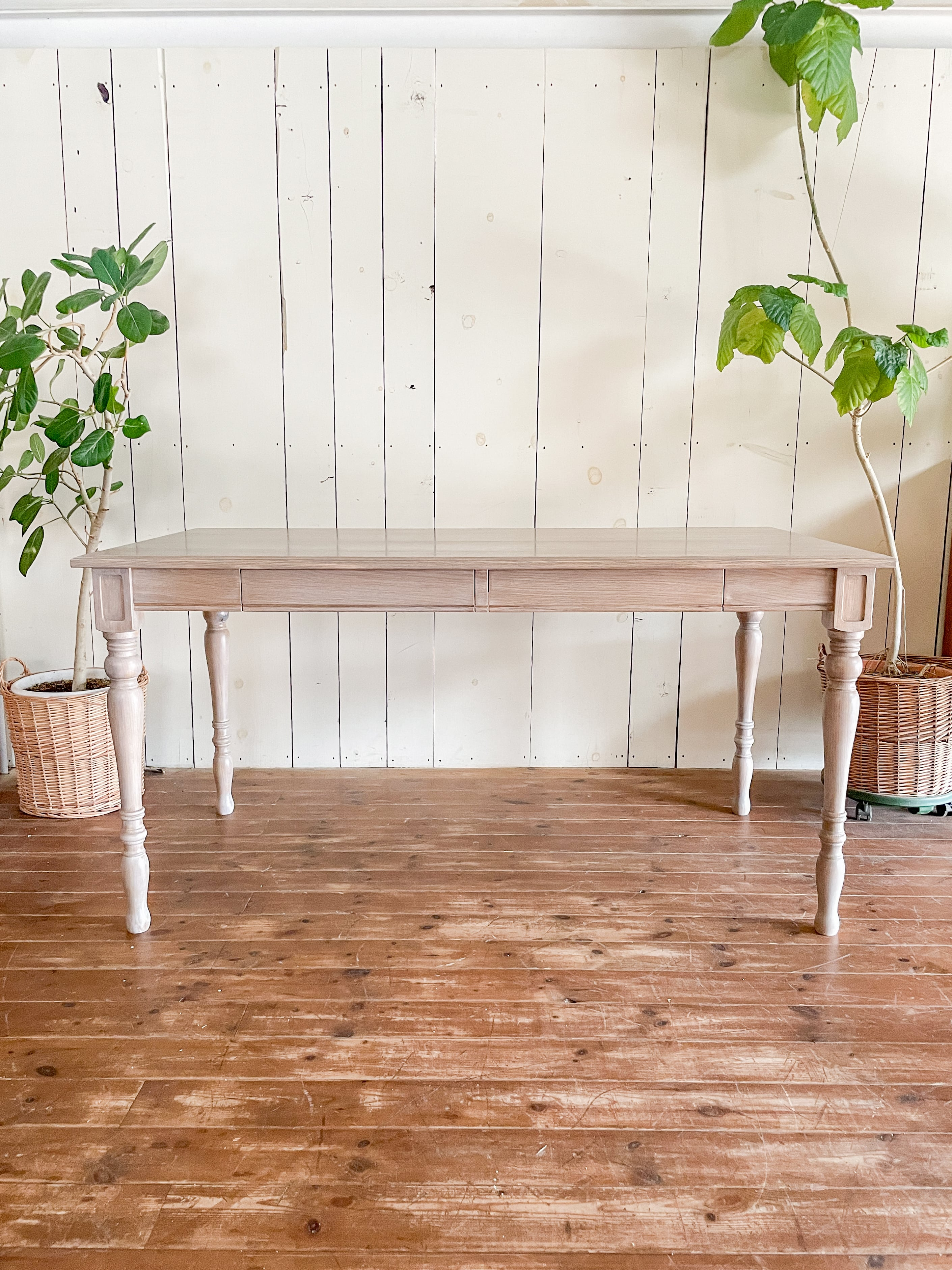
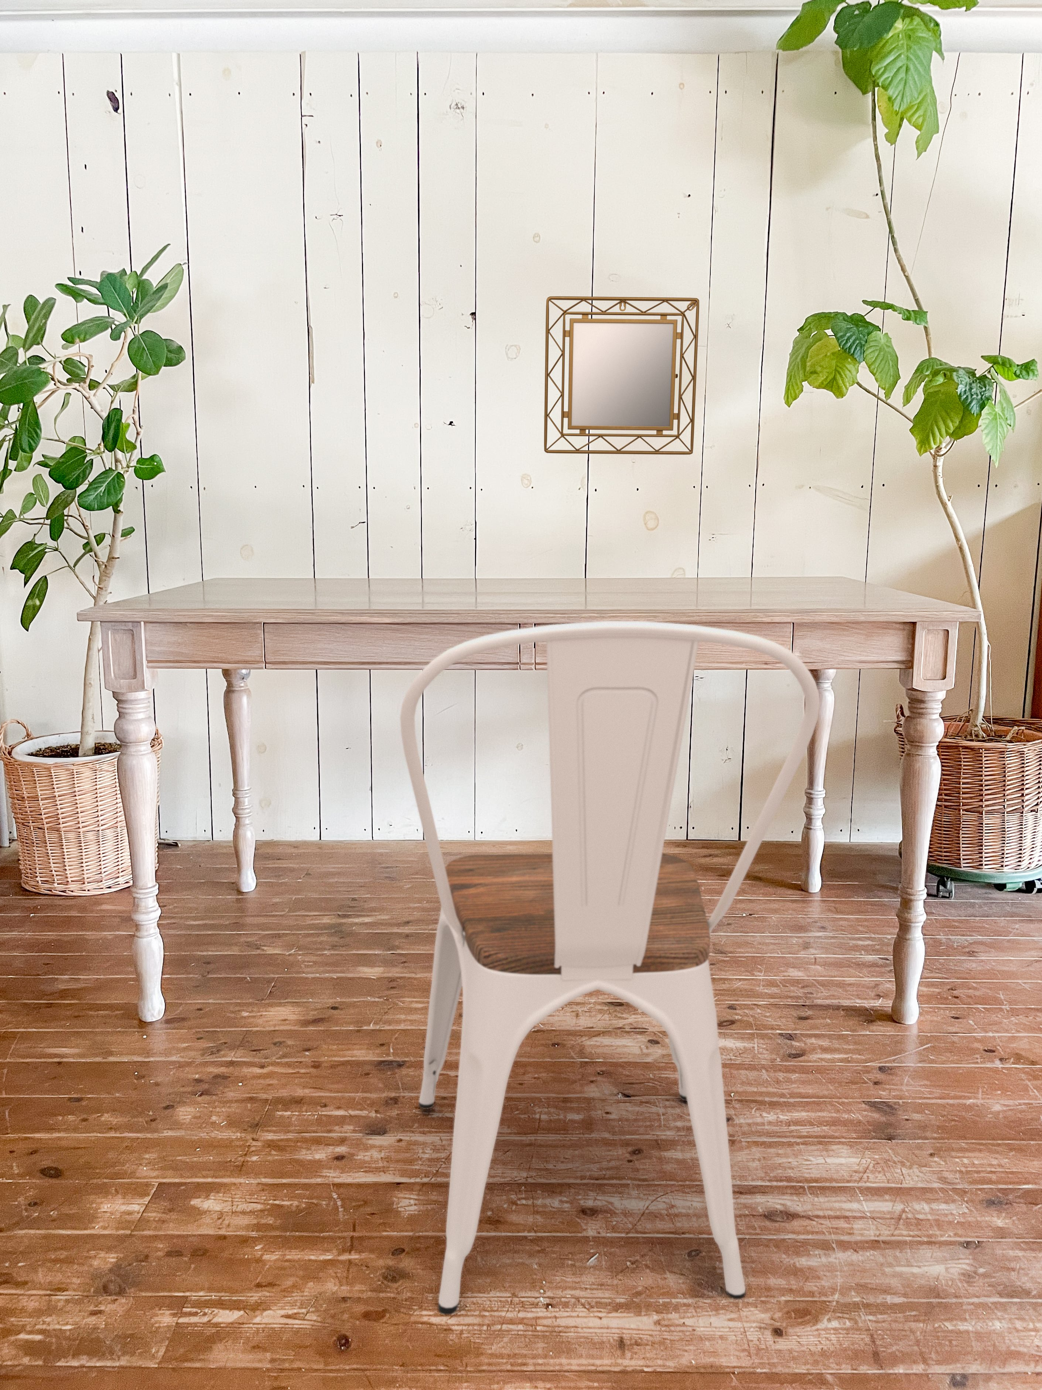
+ chair (582, 918)
+ home mirror (621, 375)
